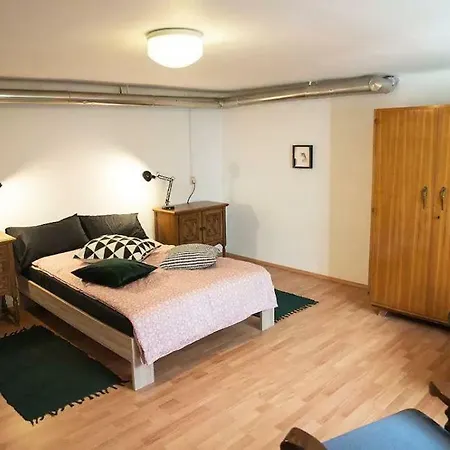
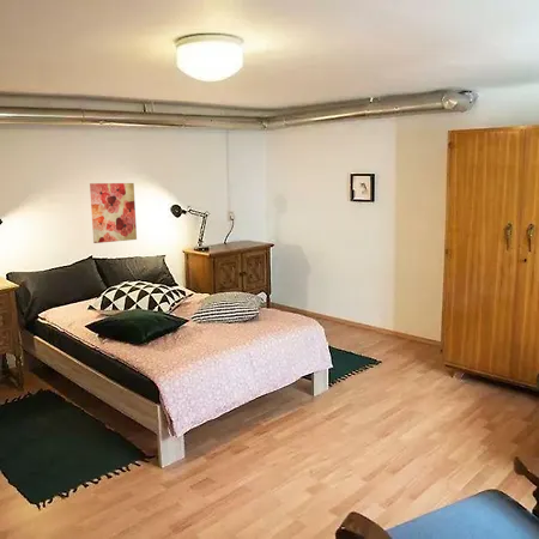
+ wall art (114, 212)
